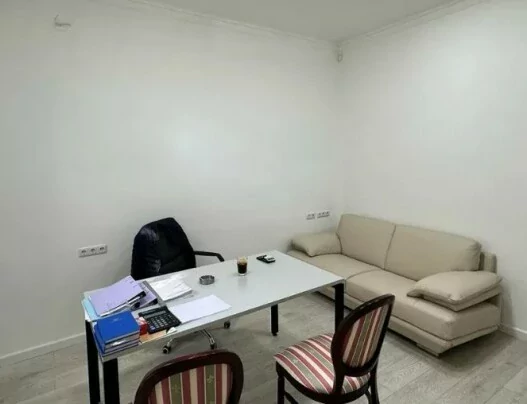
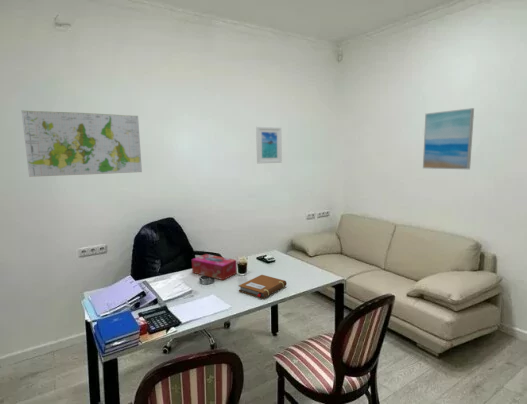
+ map (87, 144)
+ wall art (446, 140)
+ notebook (262, 286)
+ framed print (269, 145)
+ tissue box (214, 266)
